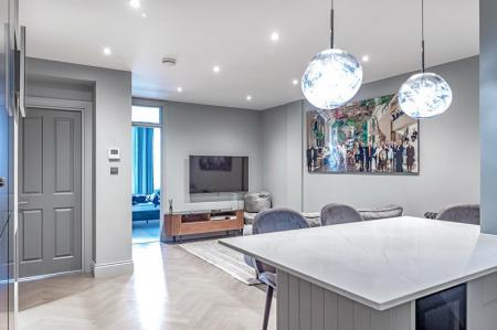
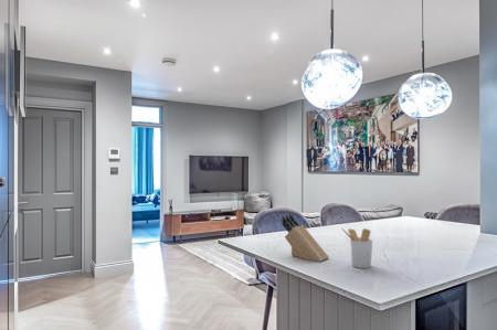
+ utensil holder (356, 246)
+ knife block (303, 236)
